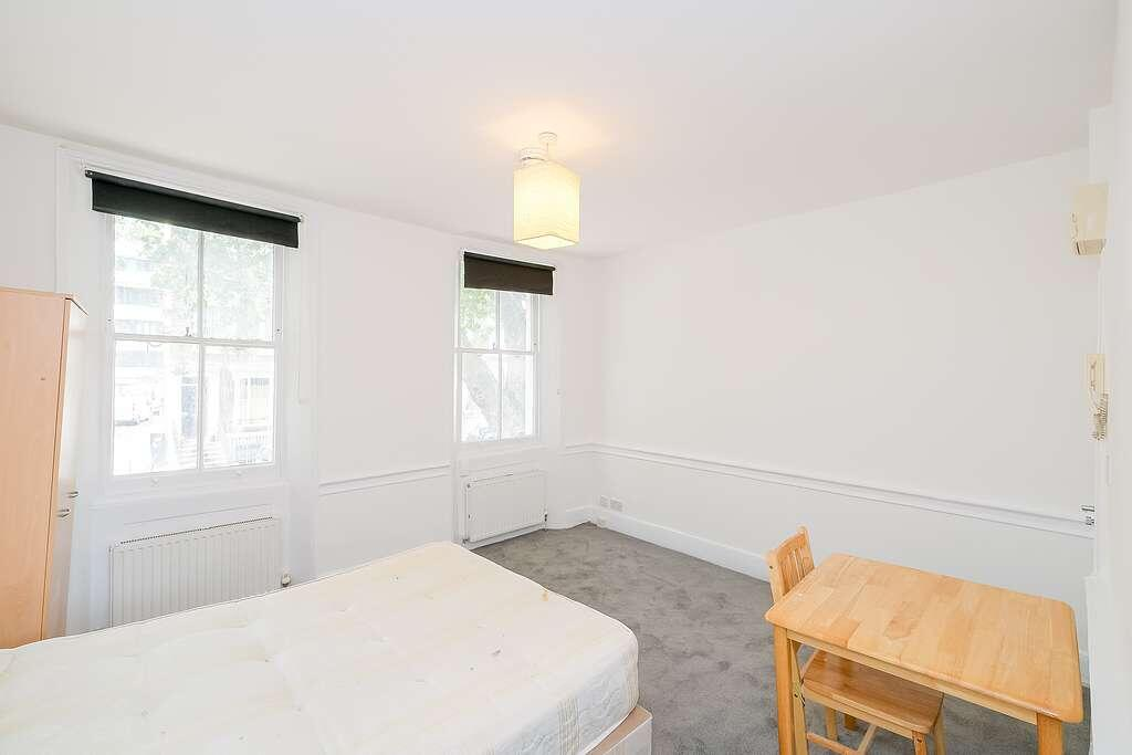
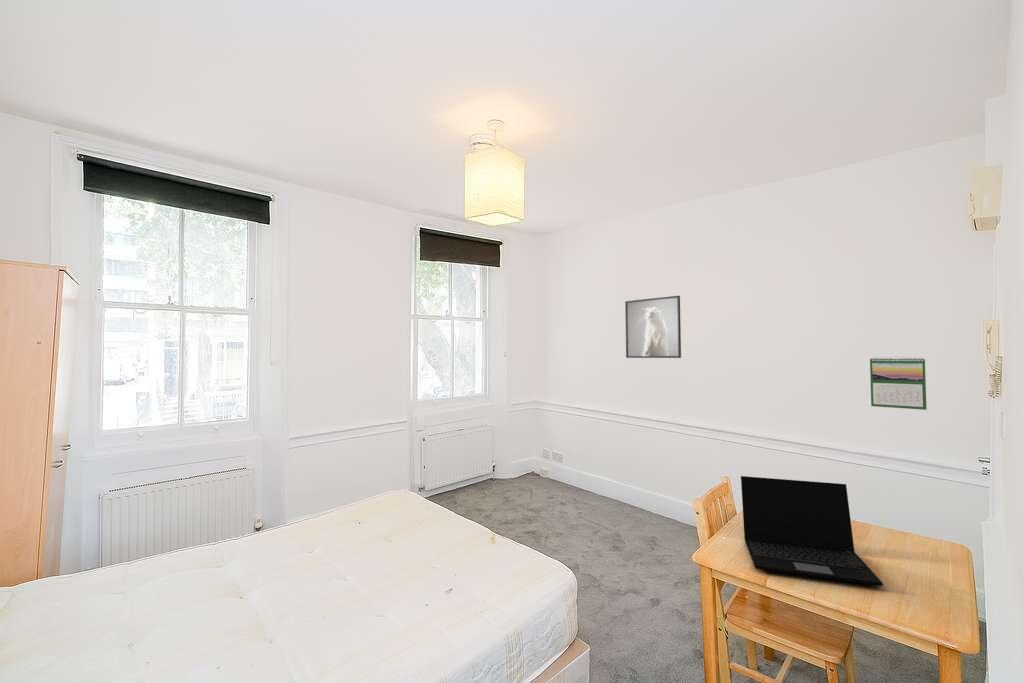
+ calendar (897, 382)
+ laptop (802, 524)
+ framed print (651, 328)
